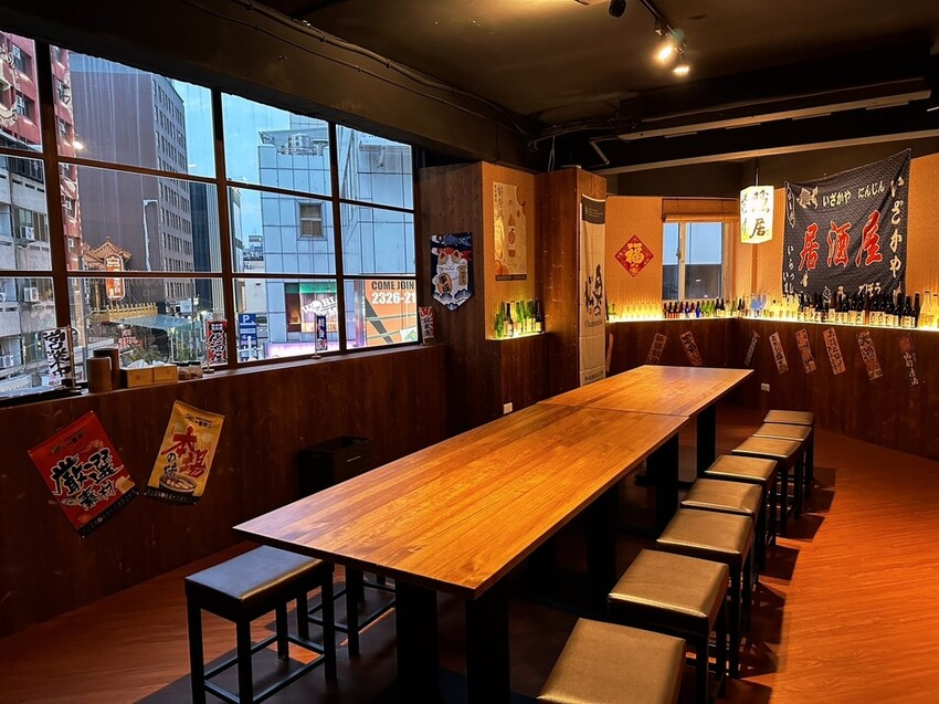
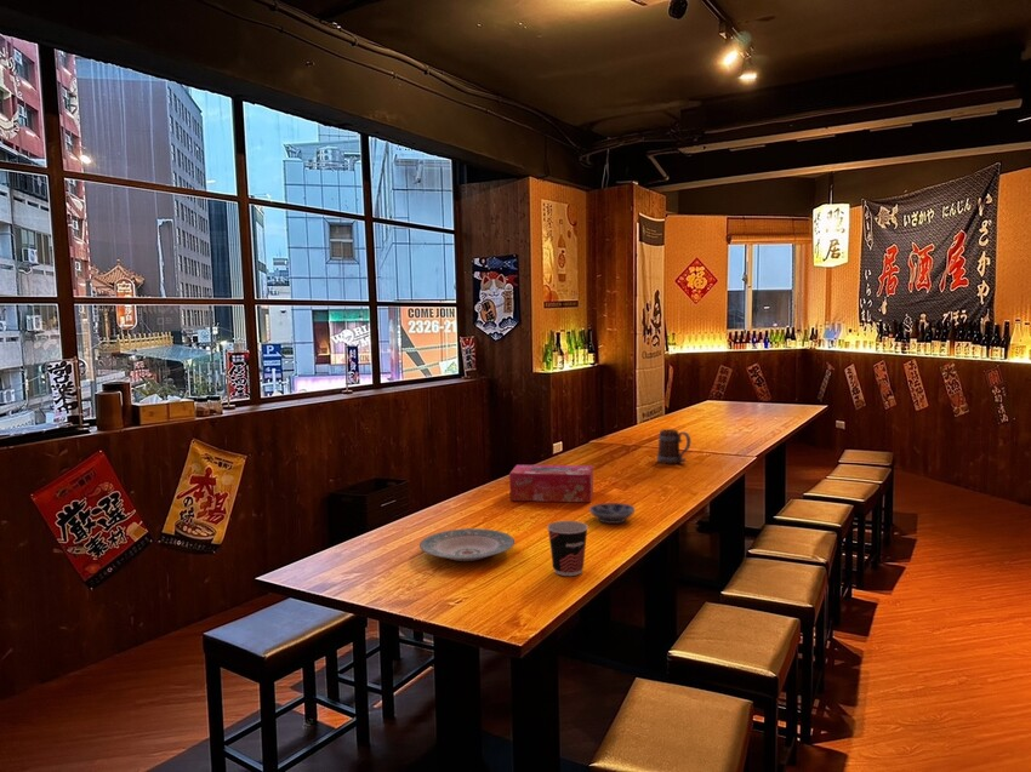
+ cup (568, 548)
+ plate (467, 548)
+ bowl (611, 514)
+ beer mug (673, 446)
+ tissue box (552, 482)
